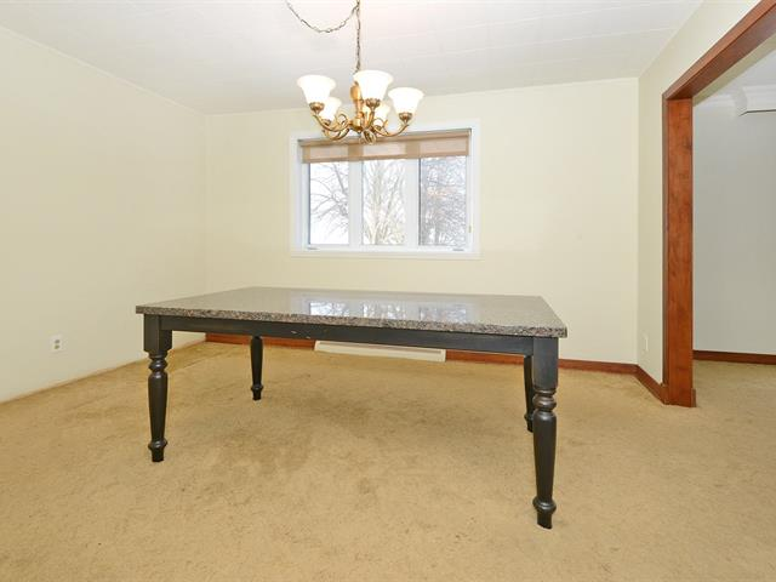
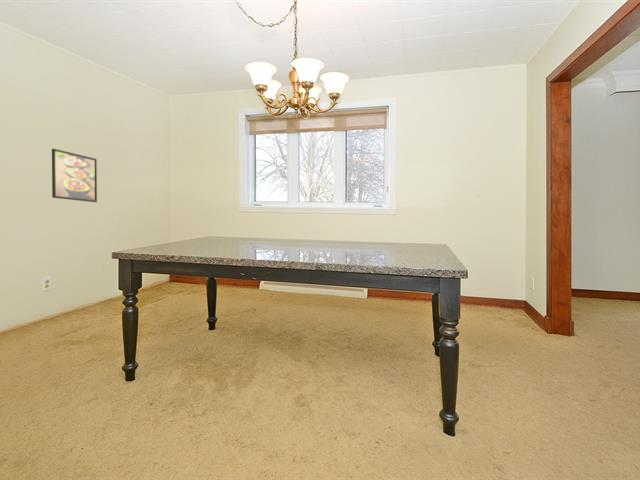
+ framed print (75, 177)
